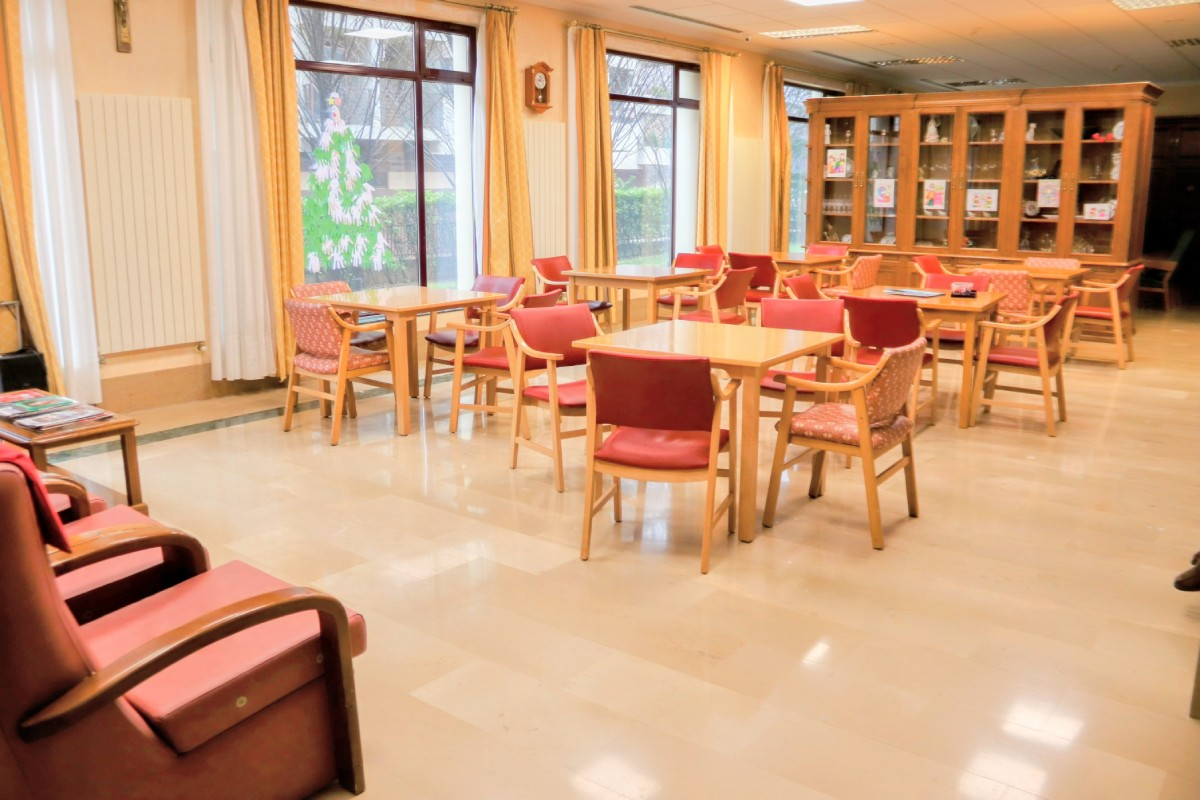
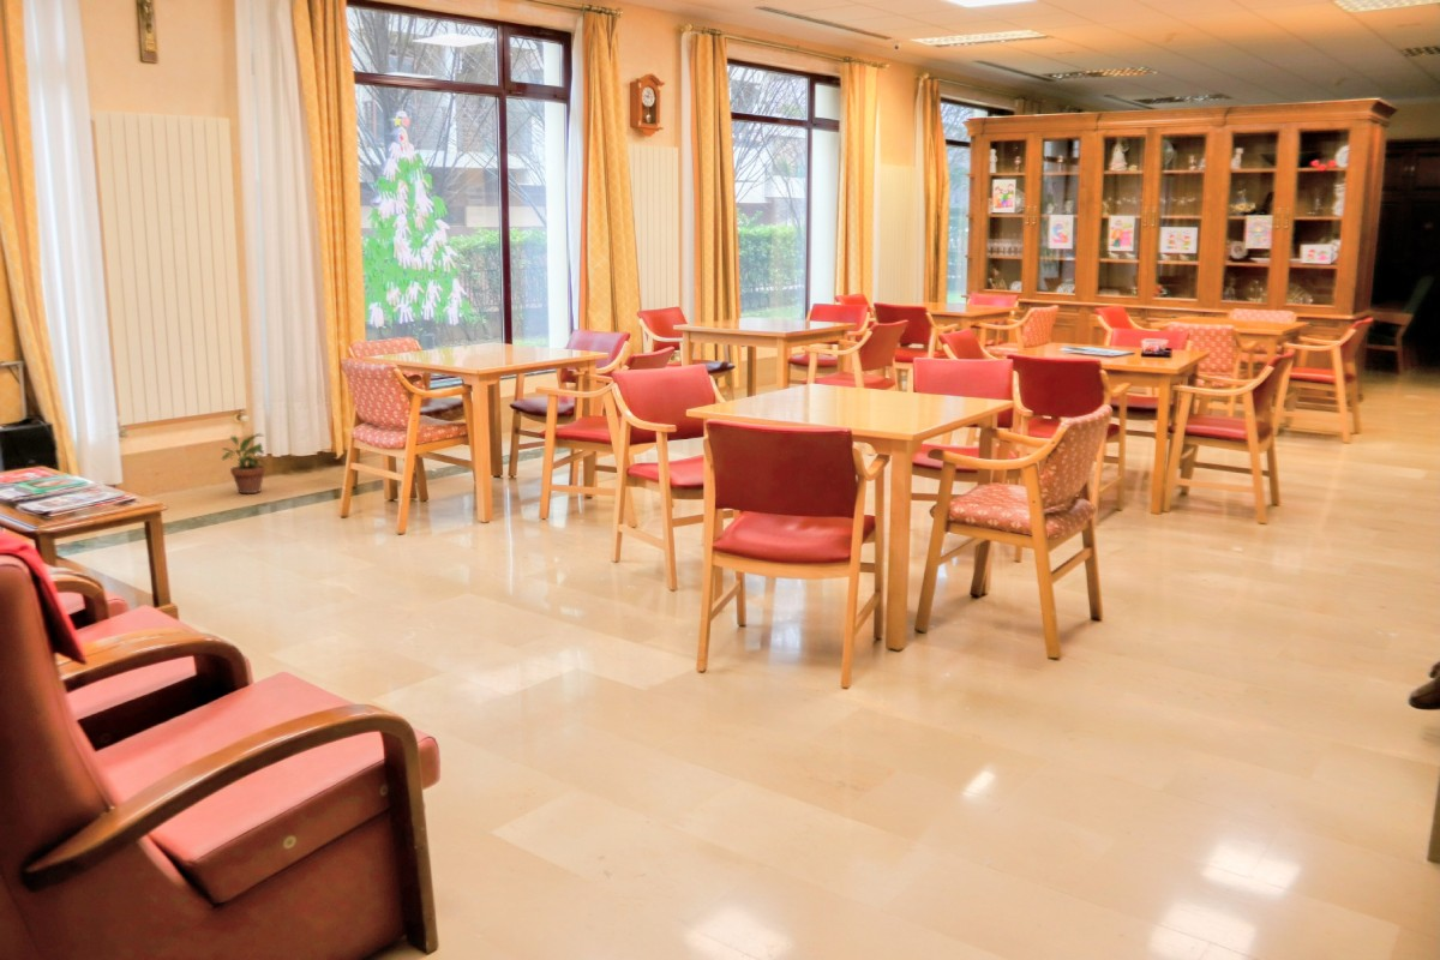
+ potted plant (241, 462)
